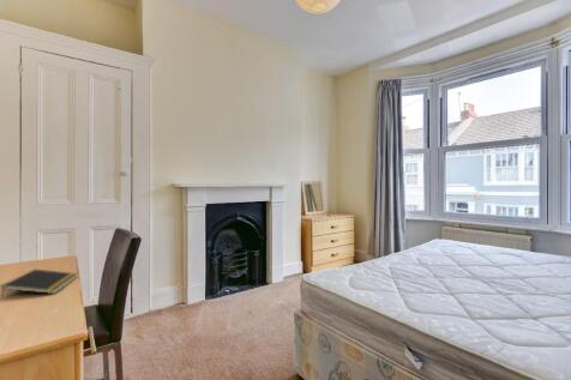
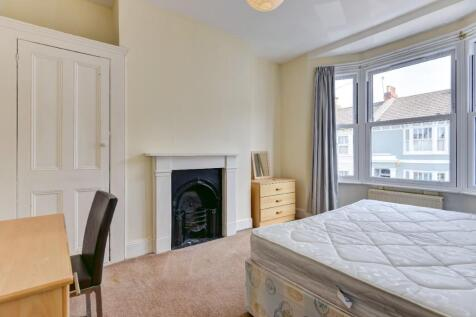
- notepad (43, 279)
